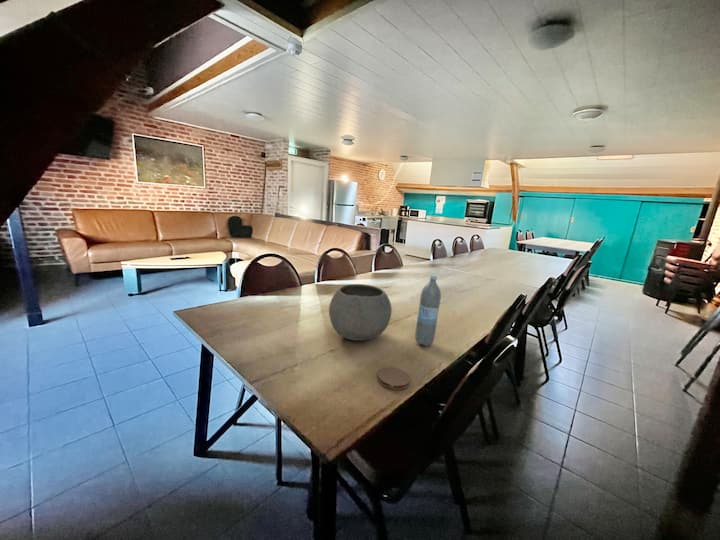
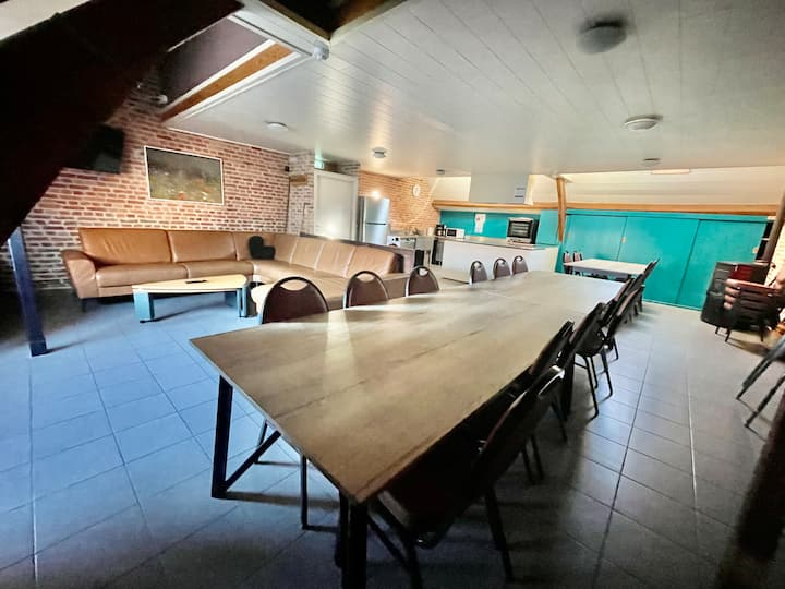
- coaster (393, 377)
- bowl (359, 313)
- water bottle (428, 310)
